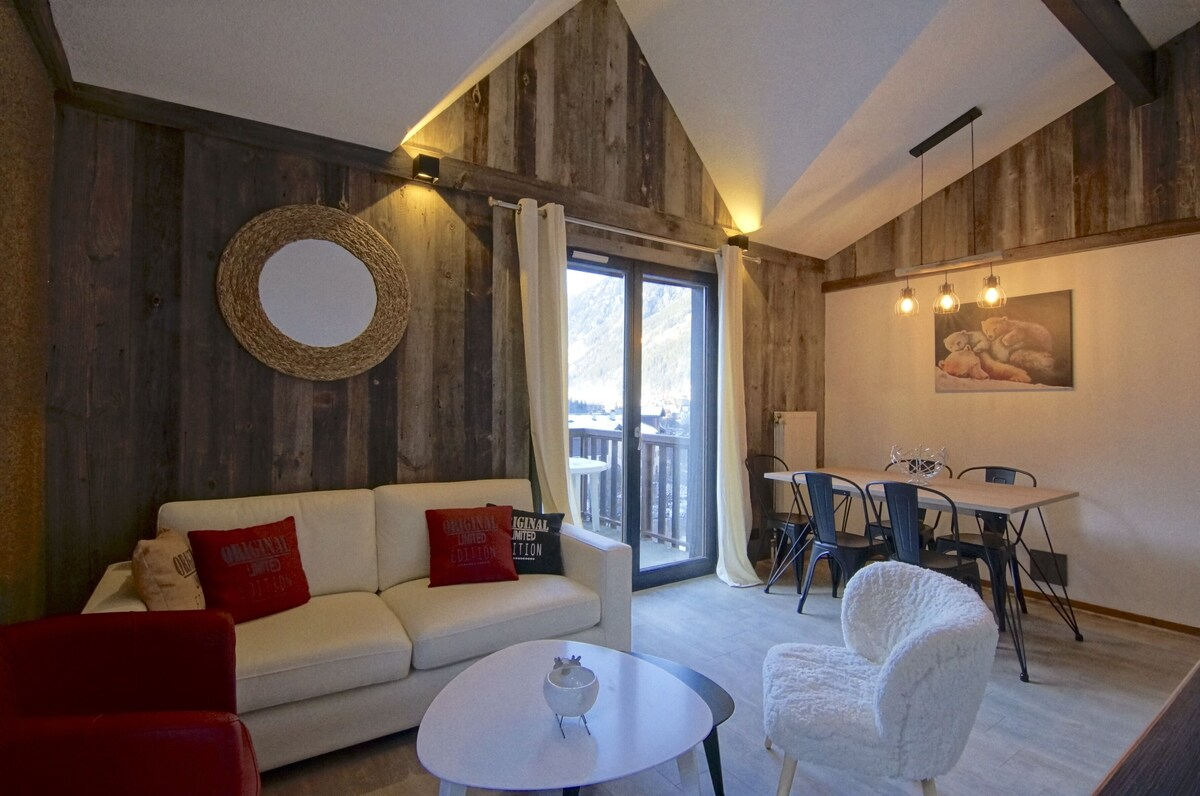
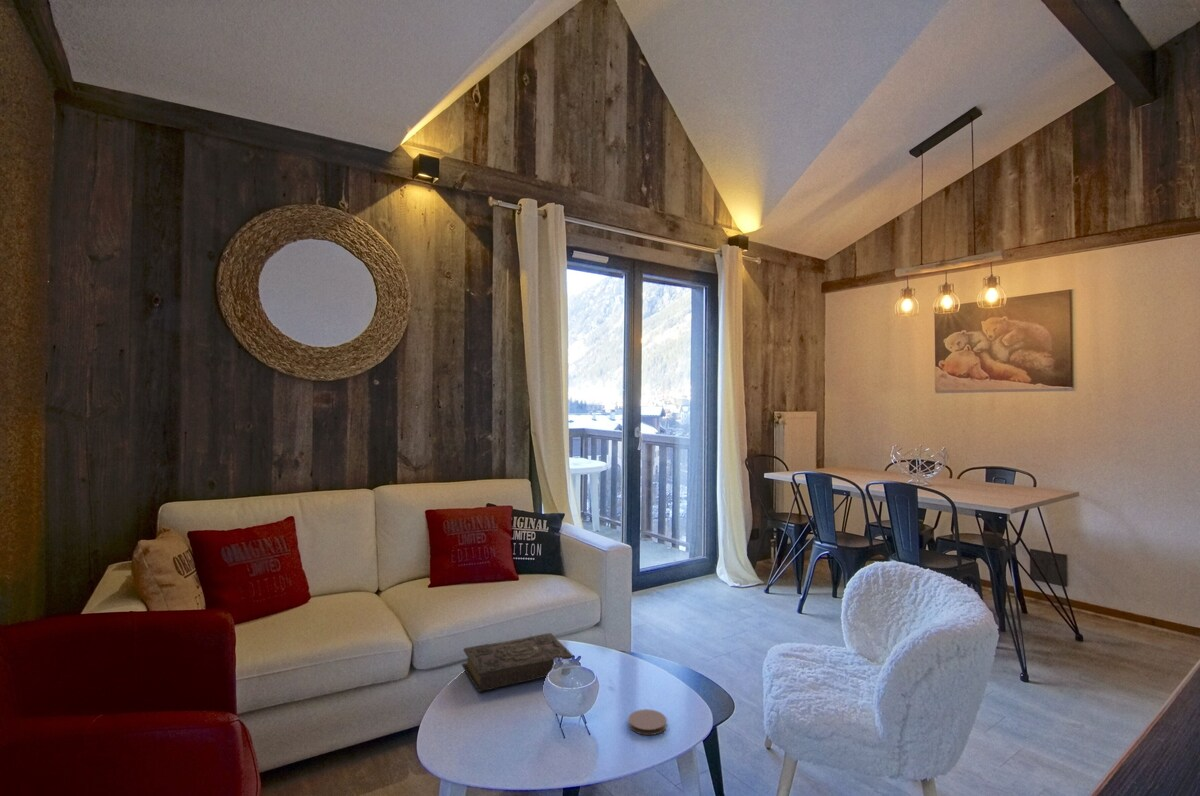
+ coaster (647, 721)
+ book (517, 660)
